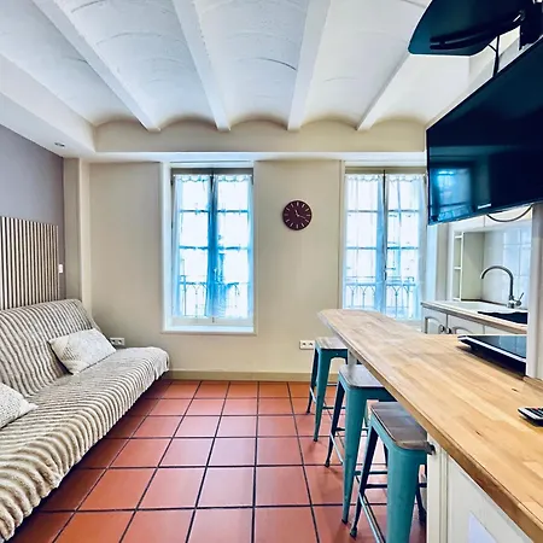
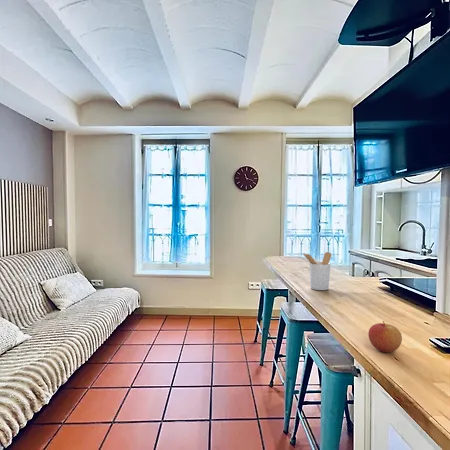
+ apple (384, 335)
+ utensil holder (315, 269)
